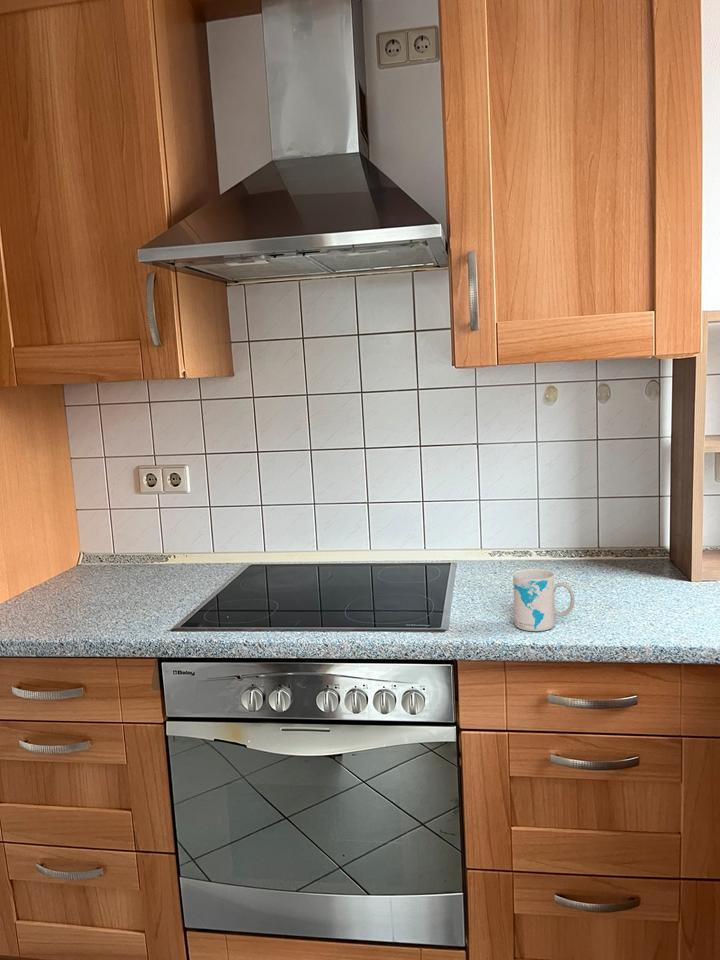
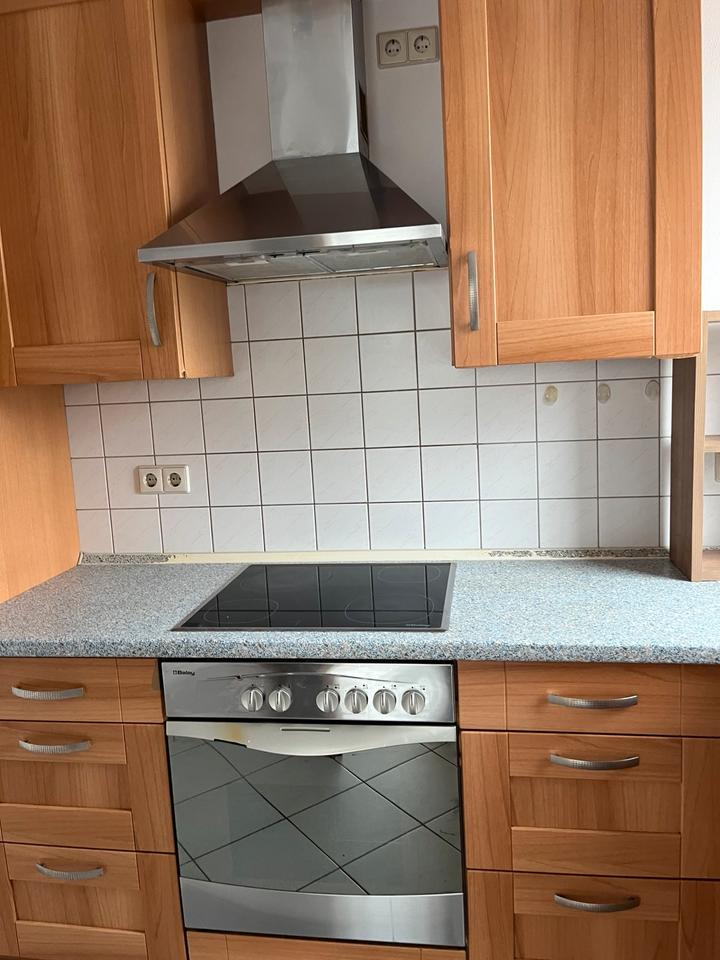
- mug (543, 599)
